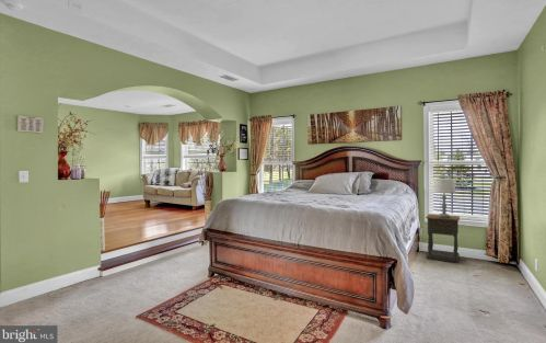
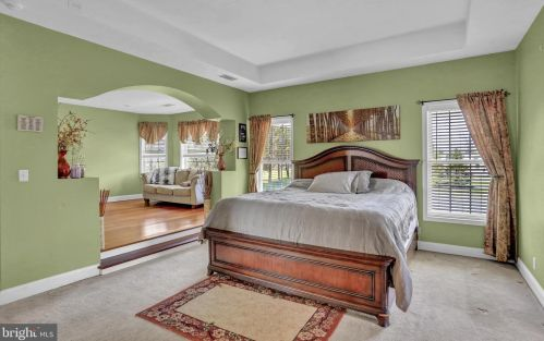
- table lamp (443, 197)
- nightstand (442, 233)
